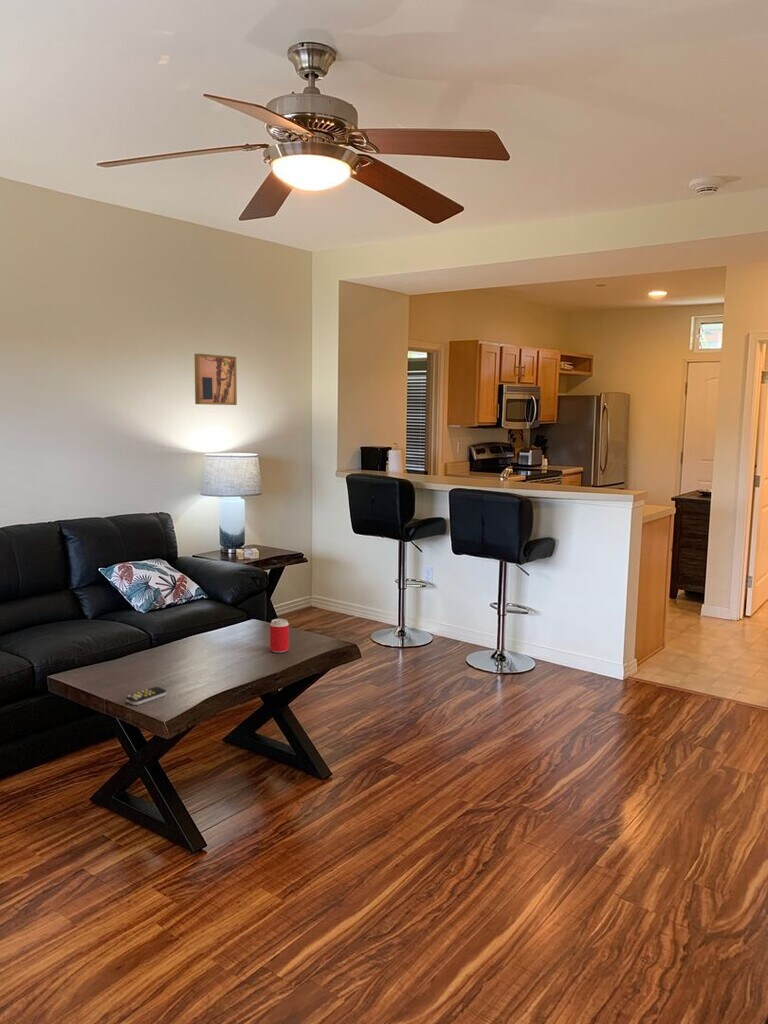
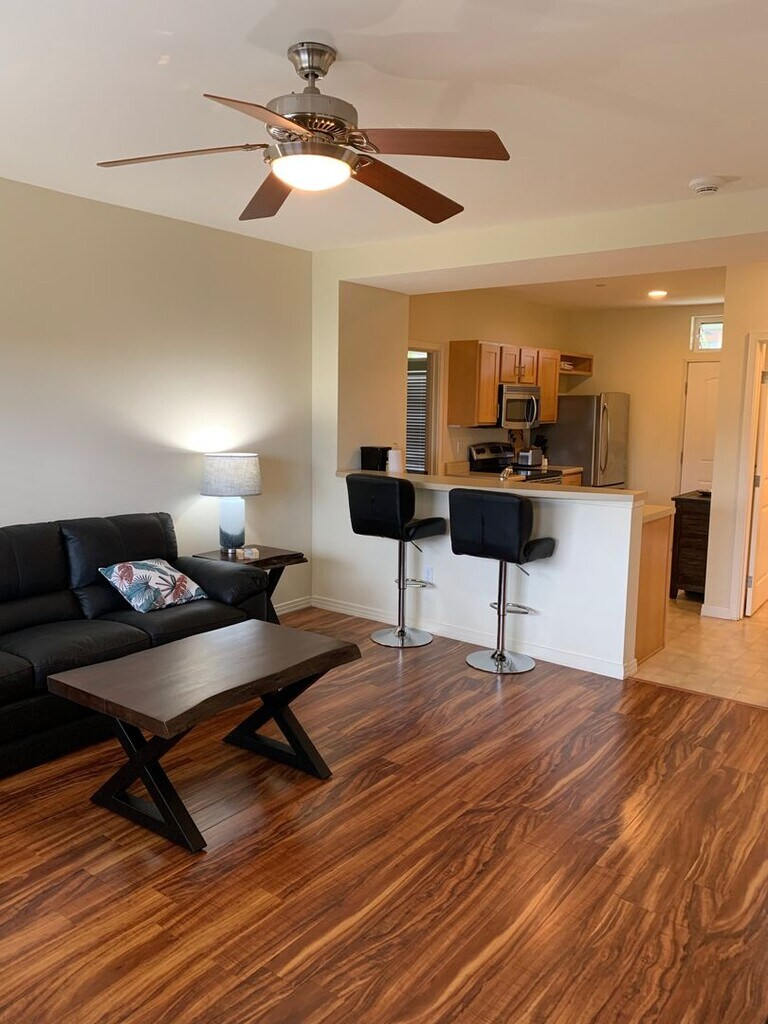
- remote control (146, 695)
- wall art (216, 380)
- beverage can (279, 635)
